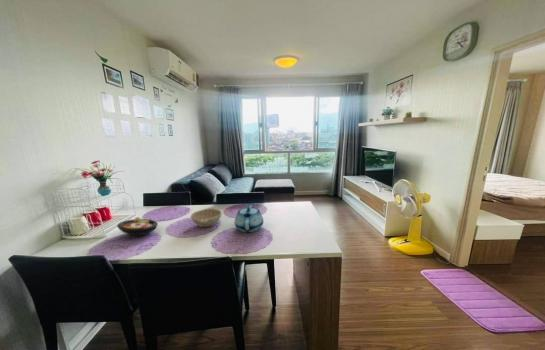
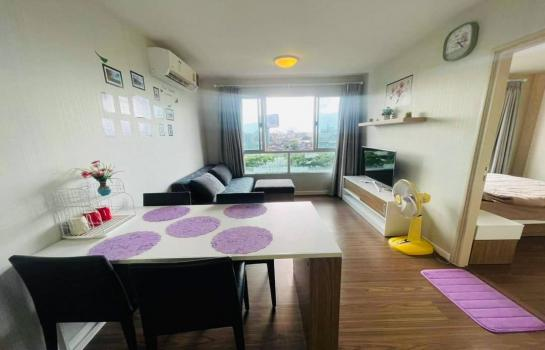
- decorative bowl (206, 218)
- teapot (249, 216)
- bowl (138, 227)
